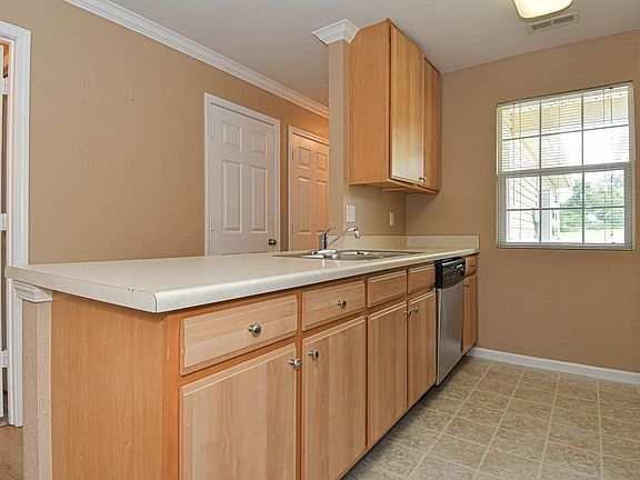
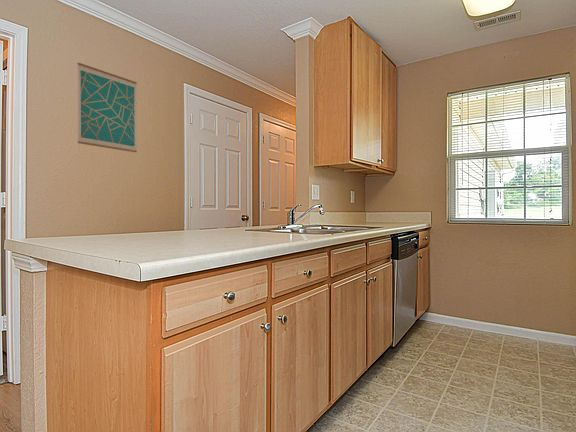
+ wall art (109, 110)
